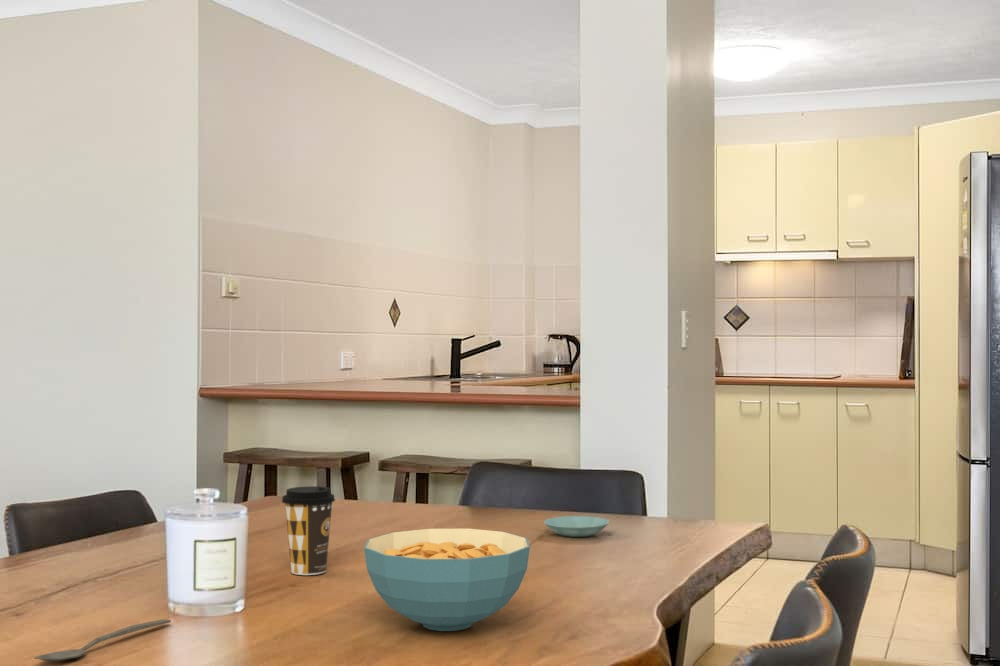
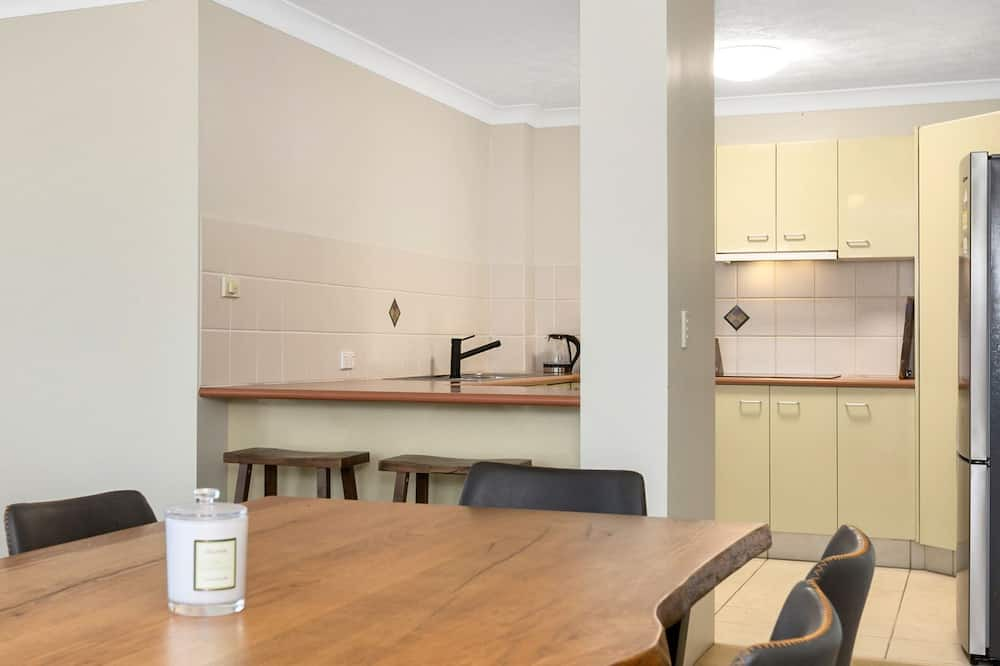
- spoon (107, 638)
- saucer (576, 527)
- coffee cup (308, 530)
- cereal bowl (447, 583)
